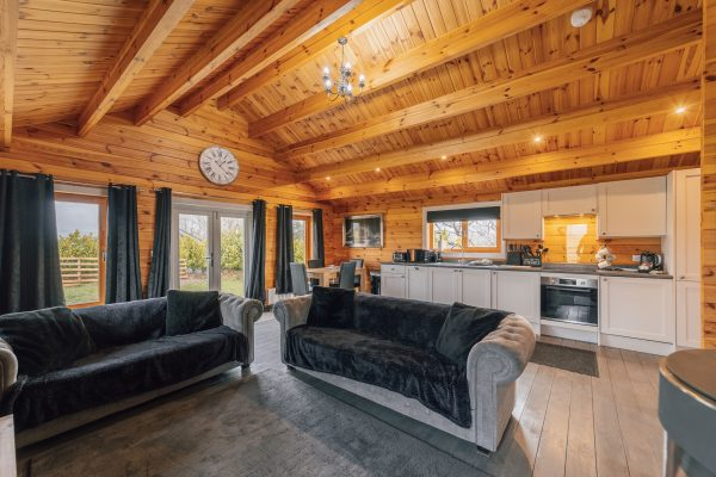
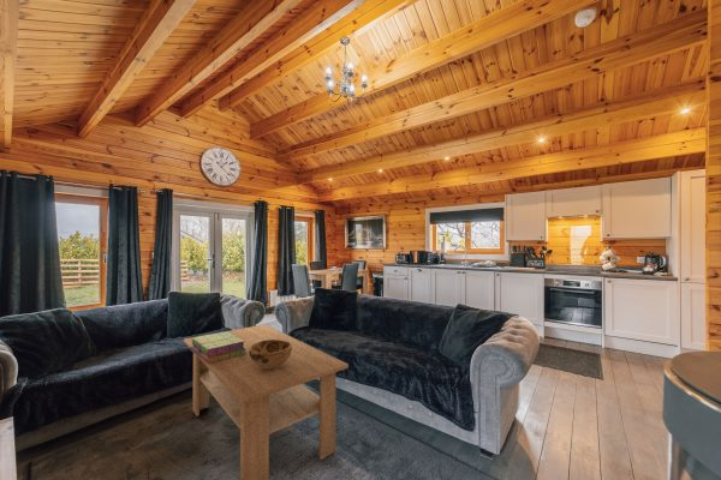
+ coffee table (256, 389)
+ stack of books (218, 346)
+ decorative bowl (270, 355)
